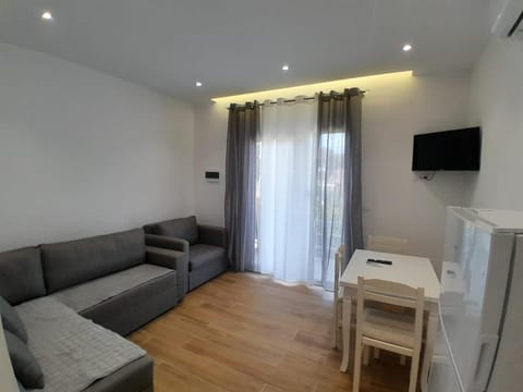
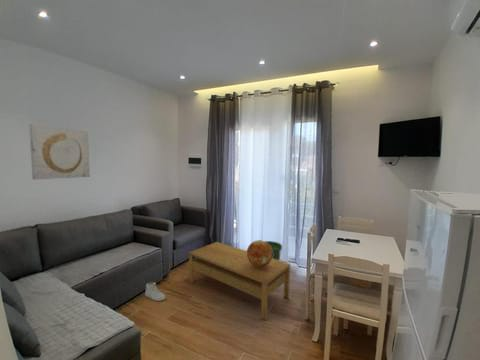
+ wall art (62, 153)
+ decorative sphere (259, 253)
+ coffee table (236, 273)
+ sneaker (155, 290)
+ bucket (272, 251)
